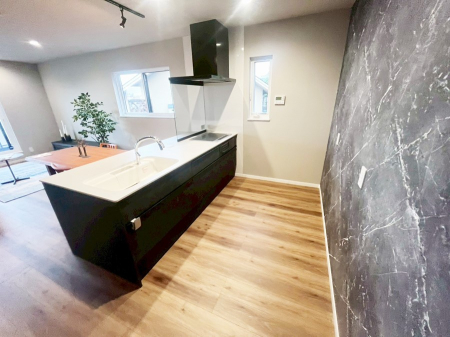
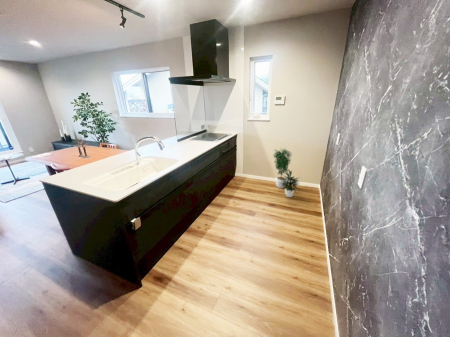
+ potted plant (285, 170)
